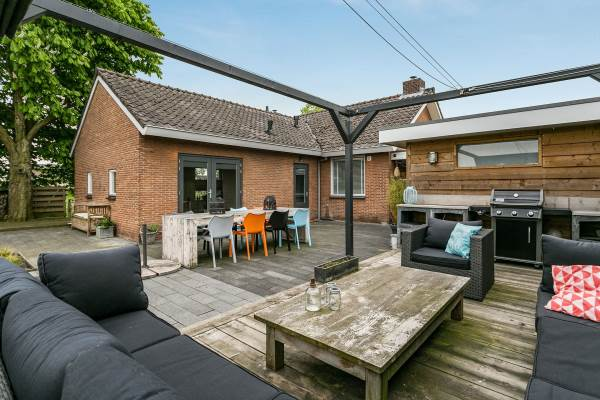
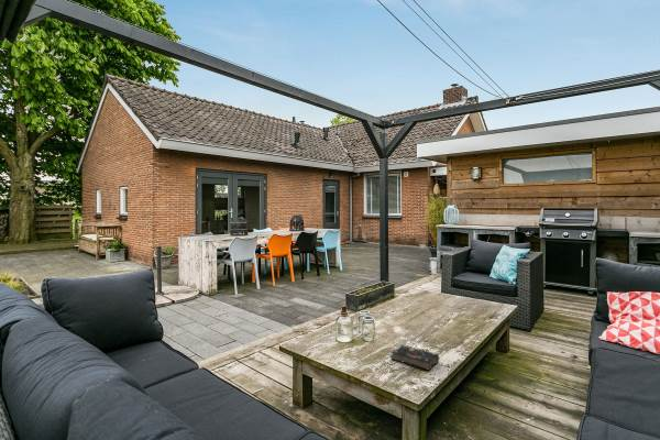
+ book (413, 355)
